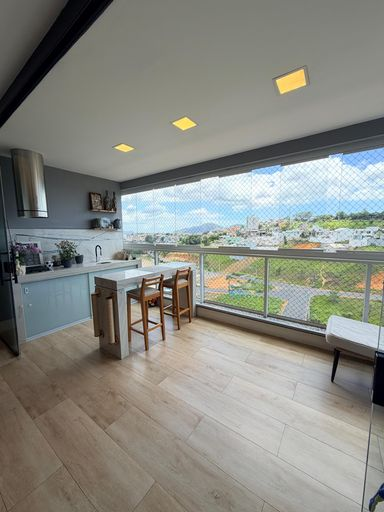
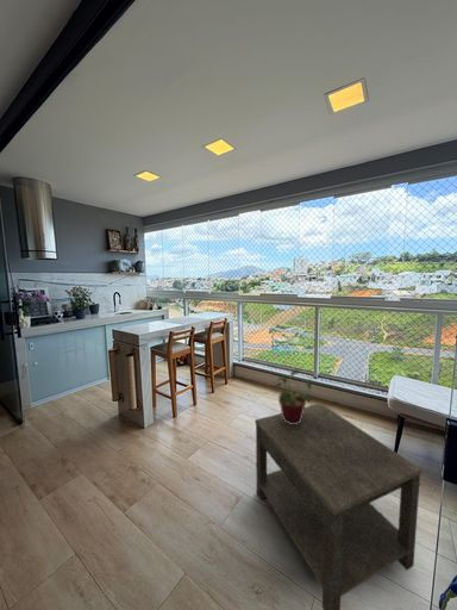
+ potted plant (296, 397)
+ side table (325, 483)
